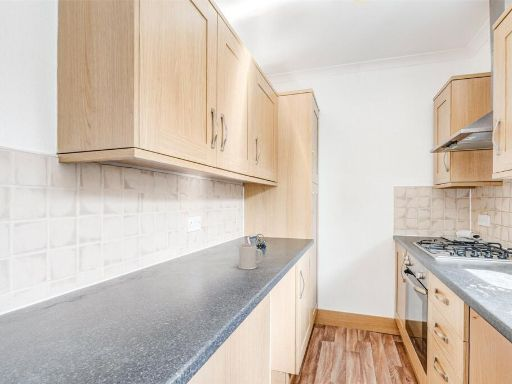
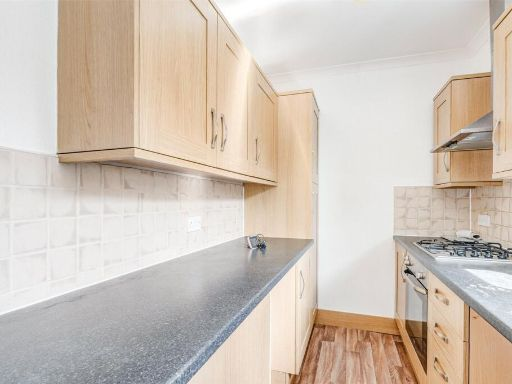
- mug (250, 256)
